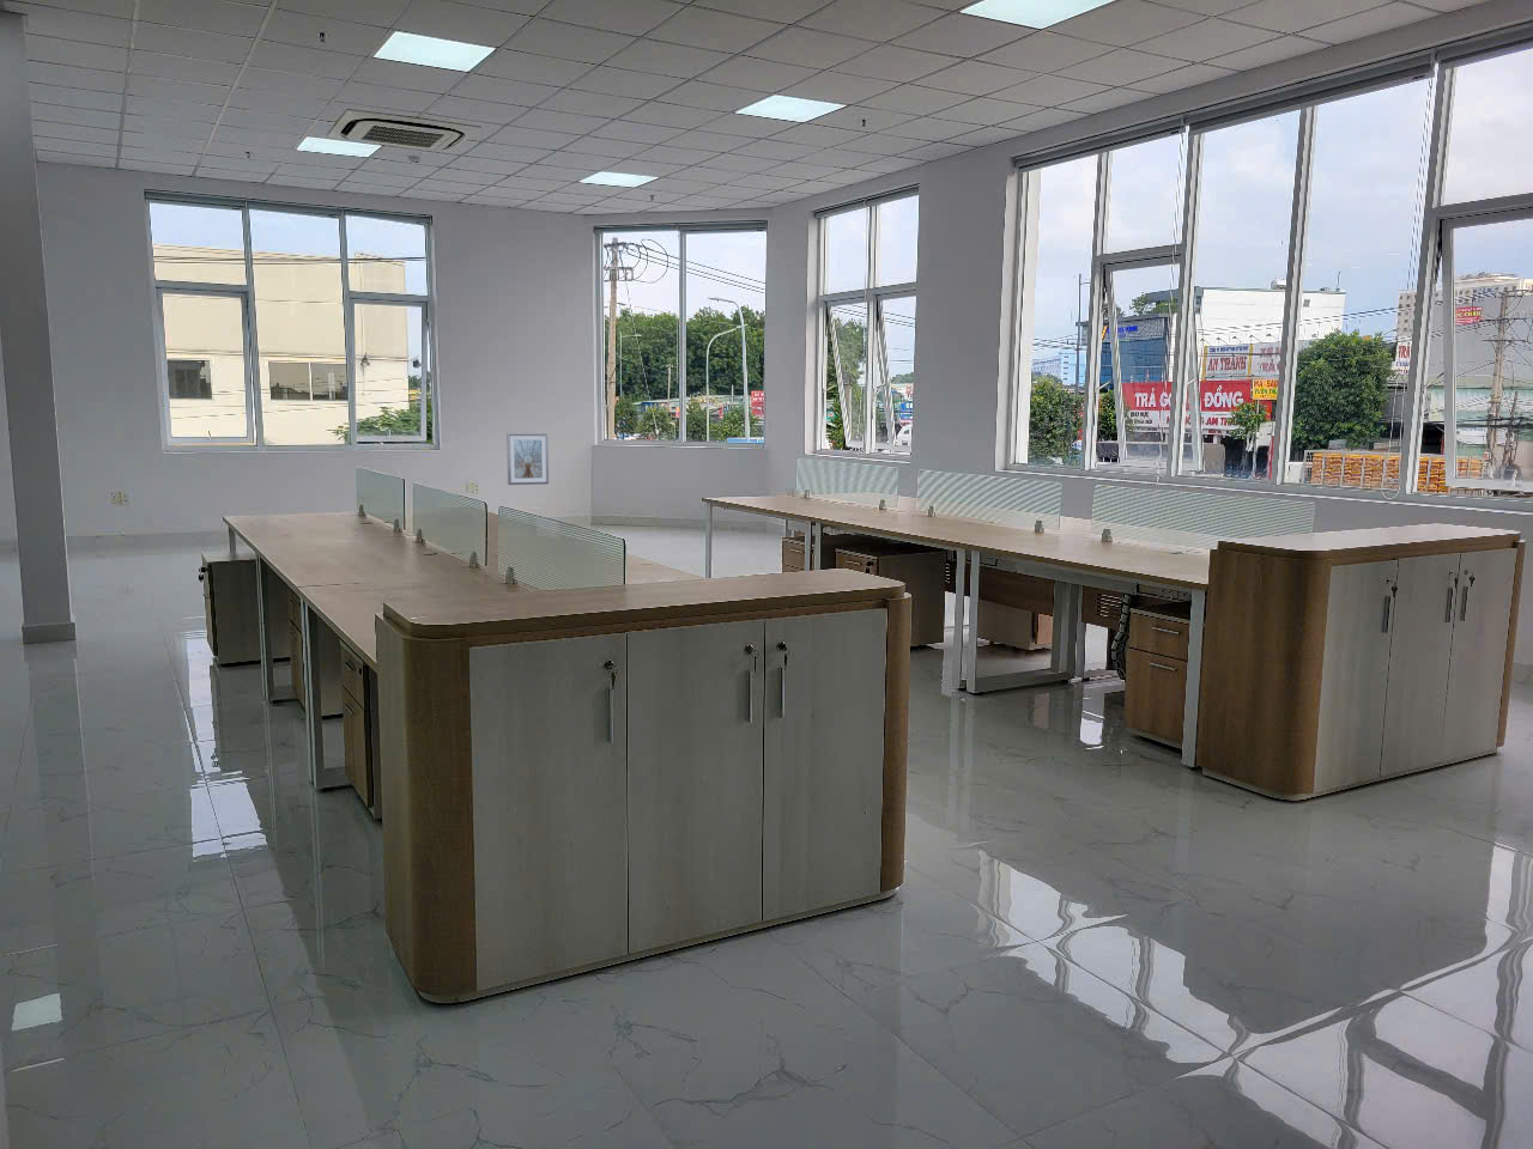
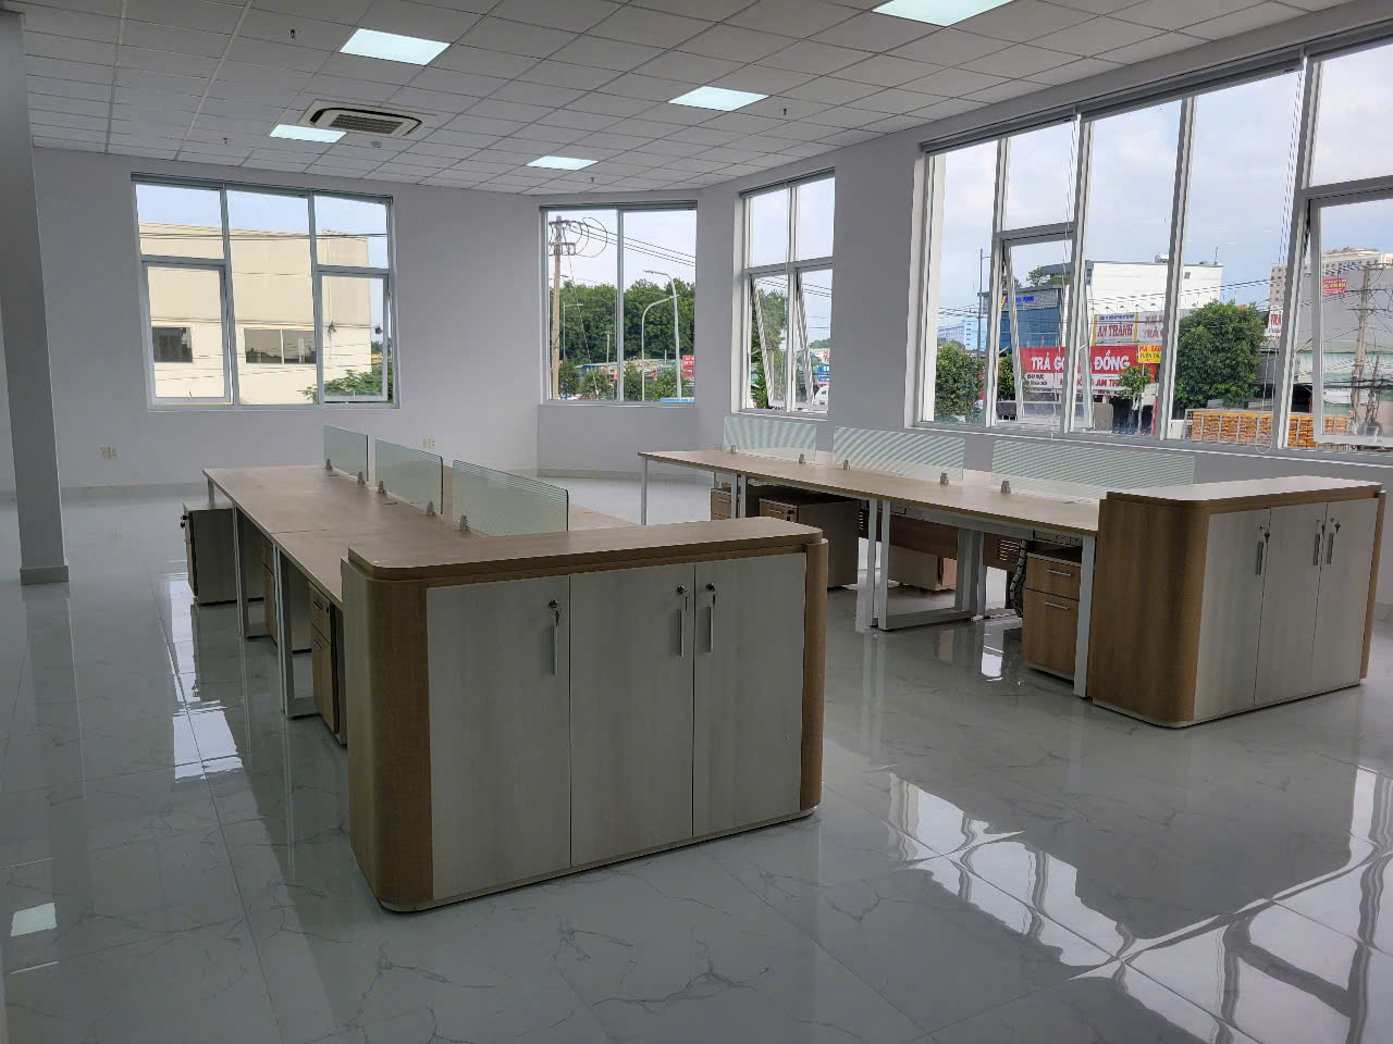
- picture frame (527, 459)
